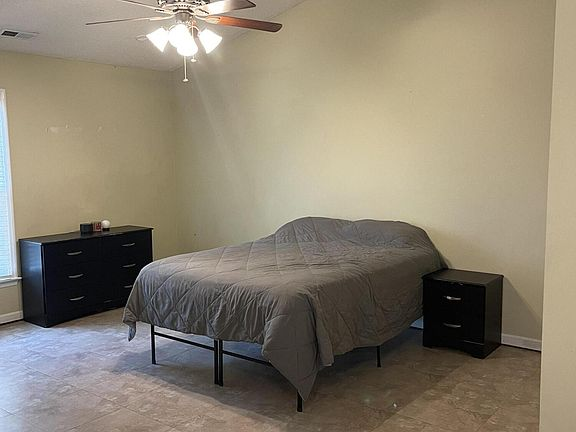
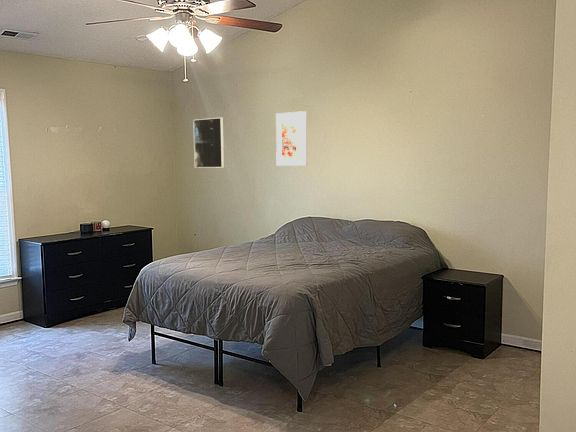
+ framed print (291, 139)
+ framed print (208, 143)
